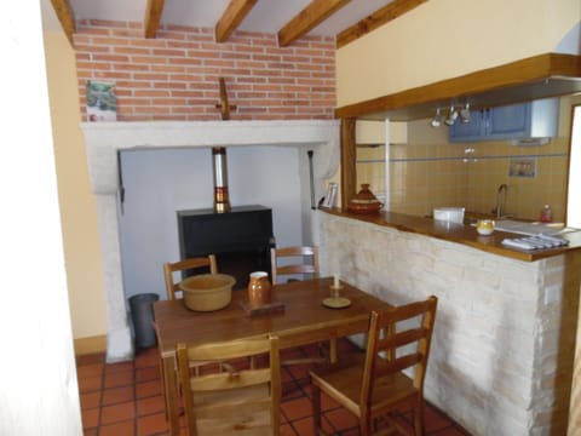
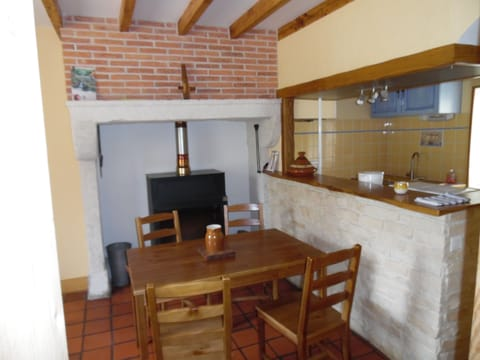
- bowl (207, 293)
- candle holder (335, 287)
